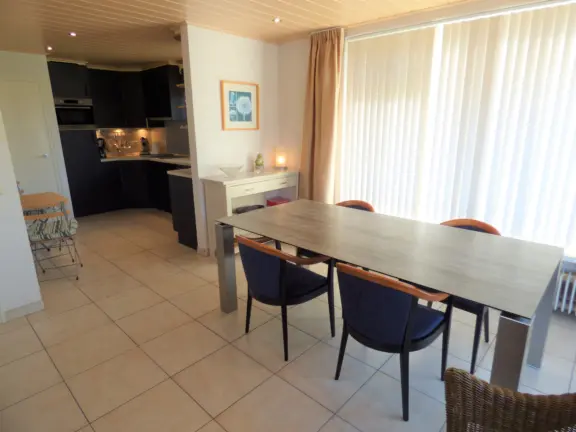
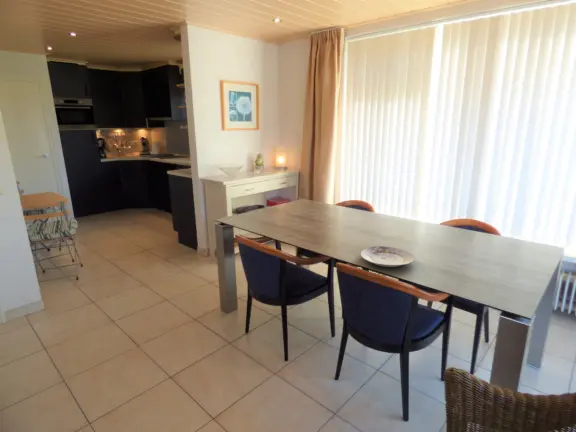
+ plate (386, 257)
